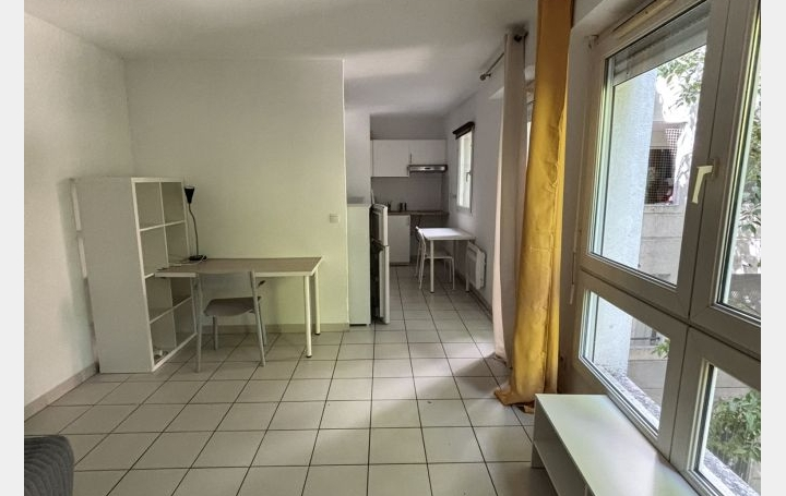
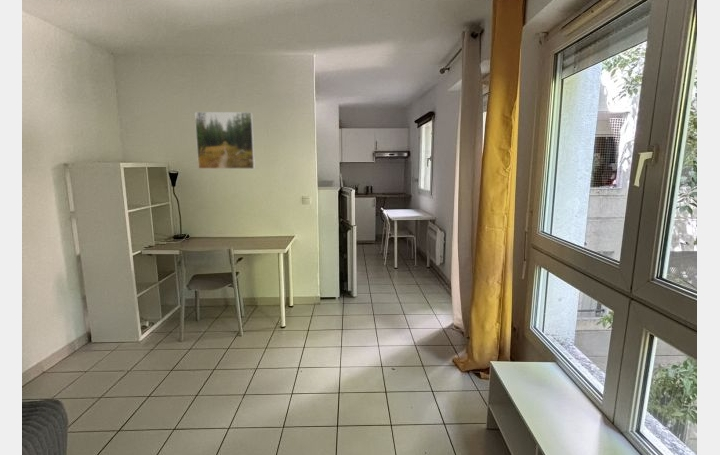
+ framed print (225, 140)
